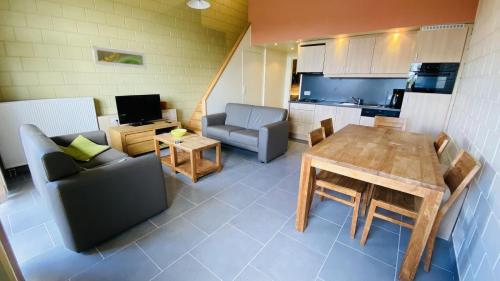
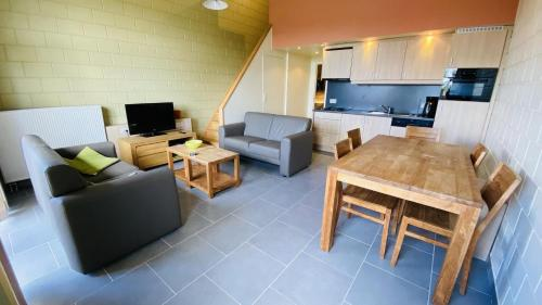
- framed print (121, 58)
